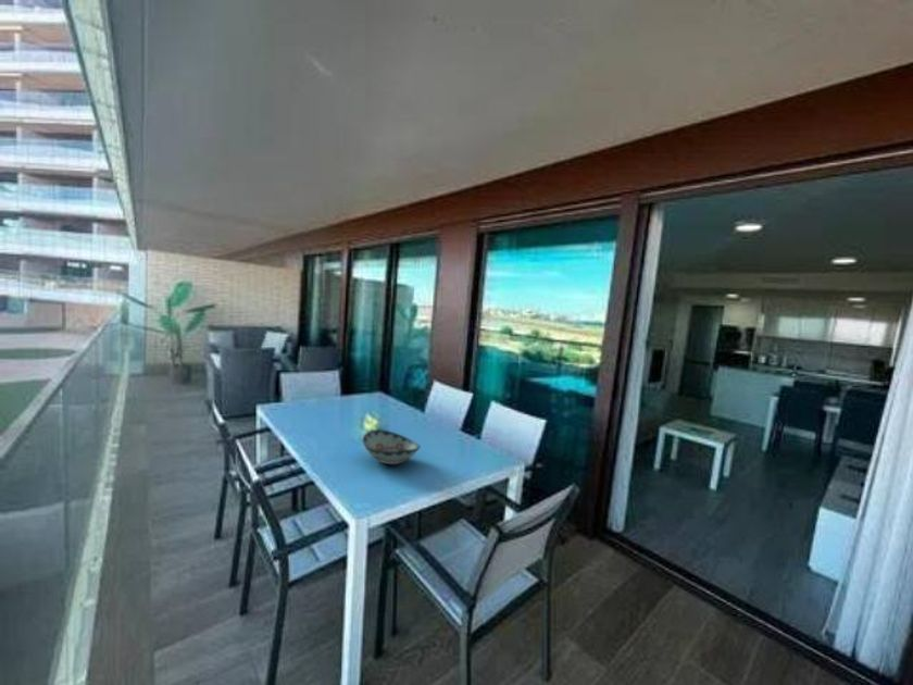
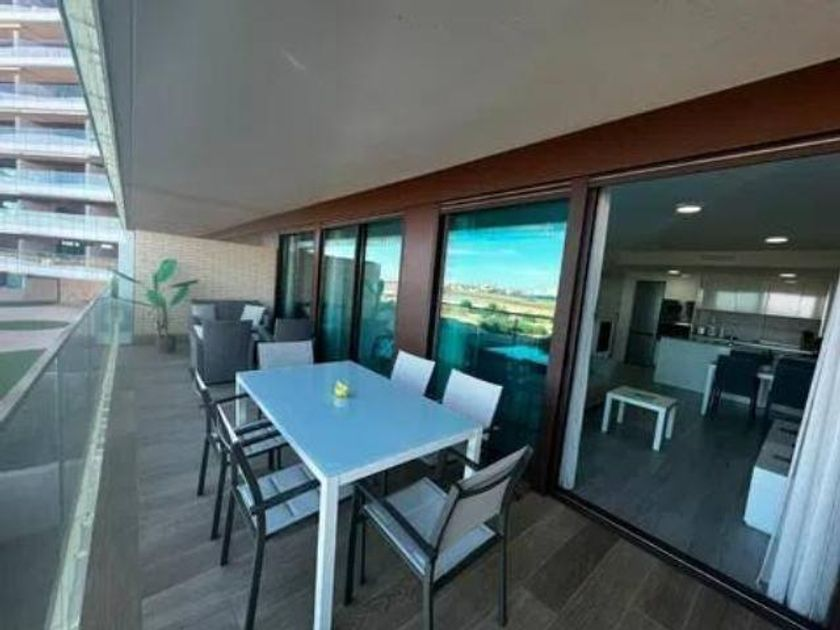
- decorative bowl (390, 449)
